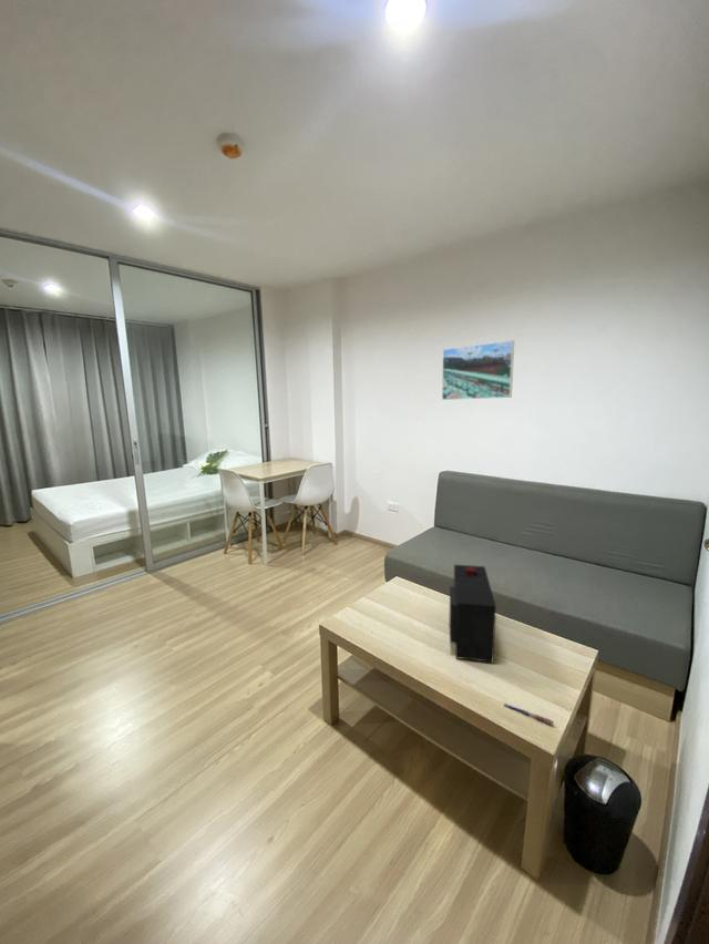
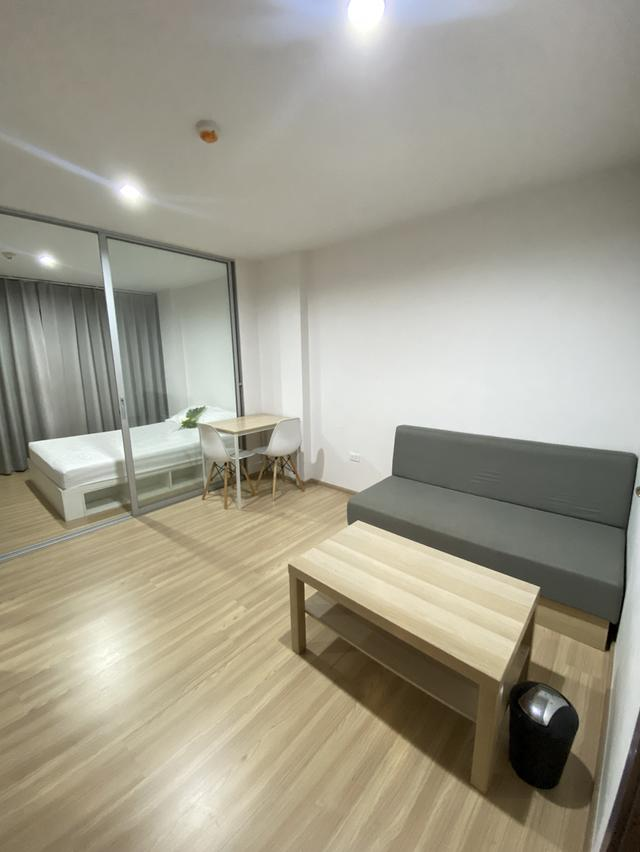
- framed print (475, 372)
- speaker (469, 605)
- pen (527, 712)
